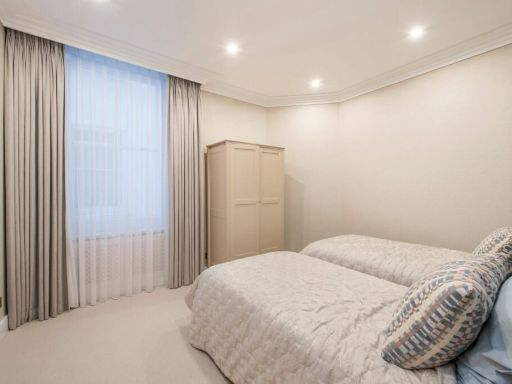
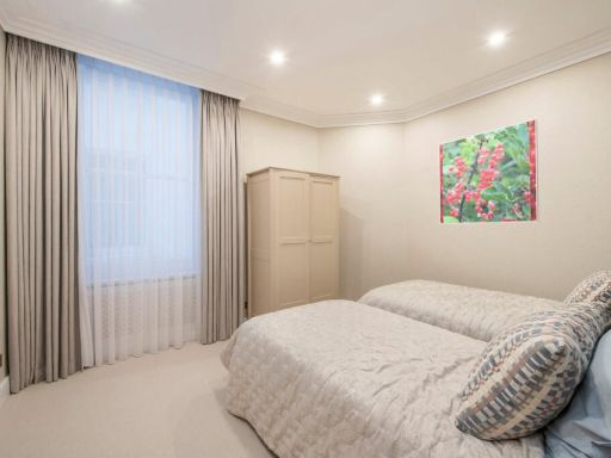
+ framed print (482, 178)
